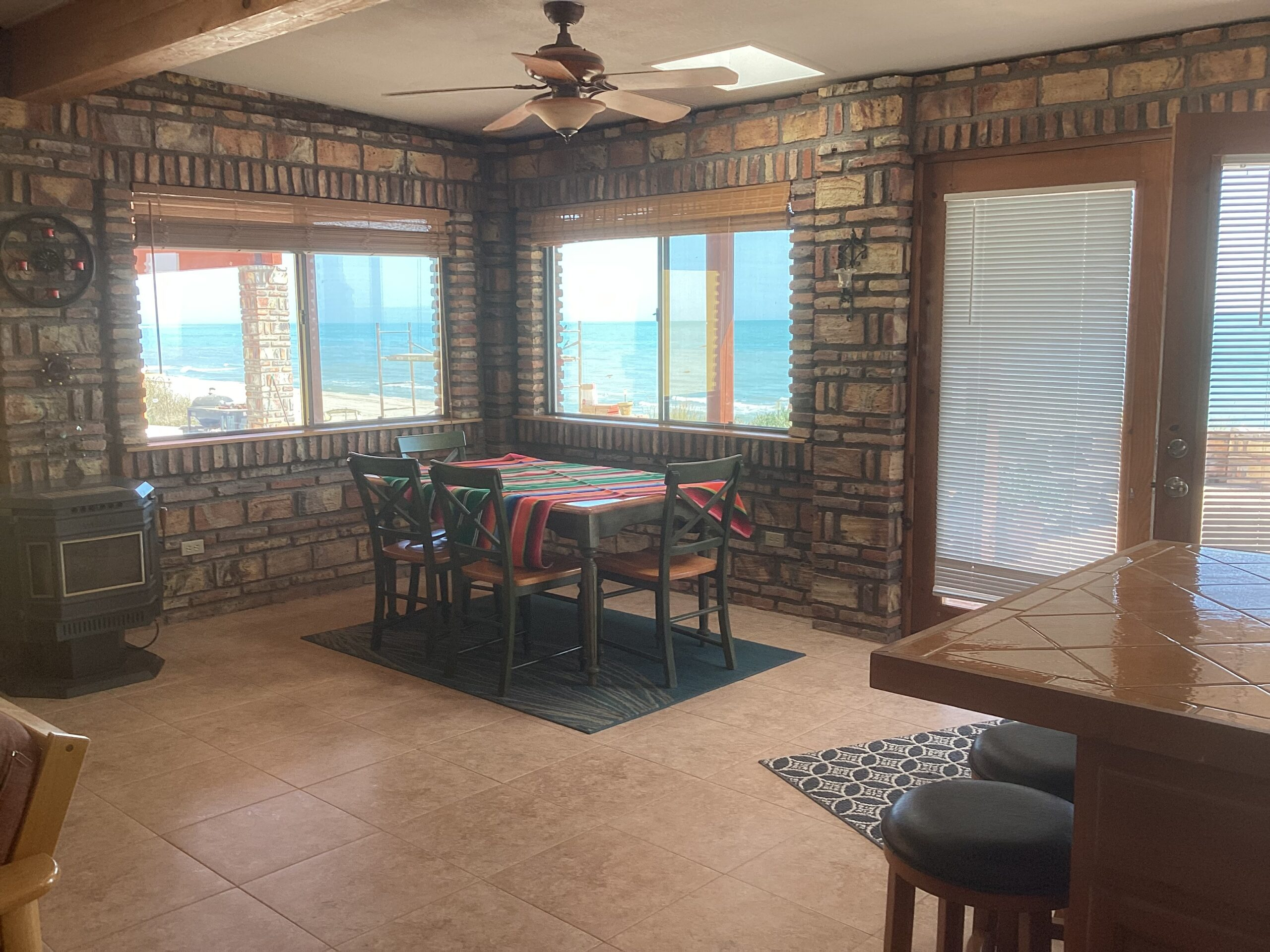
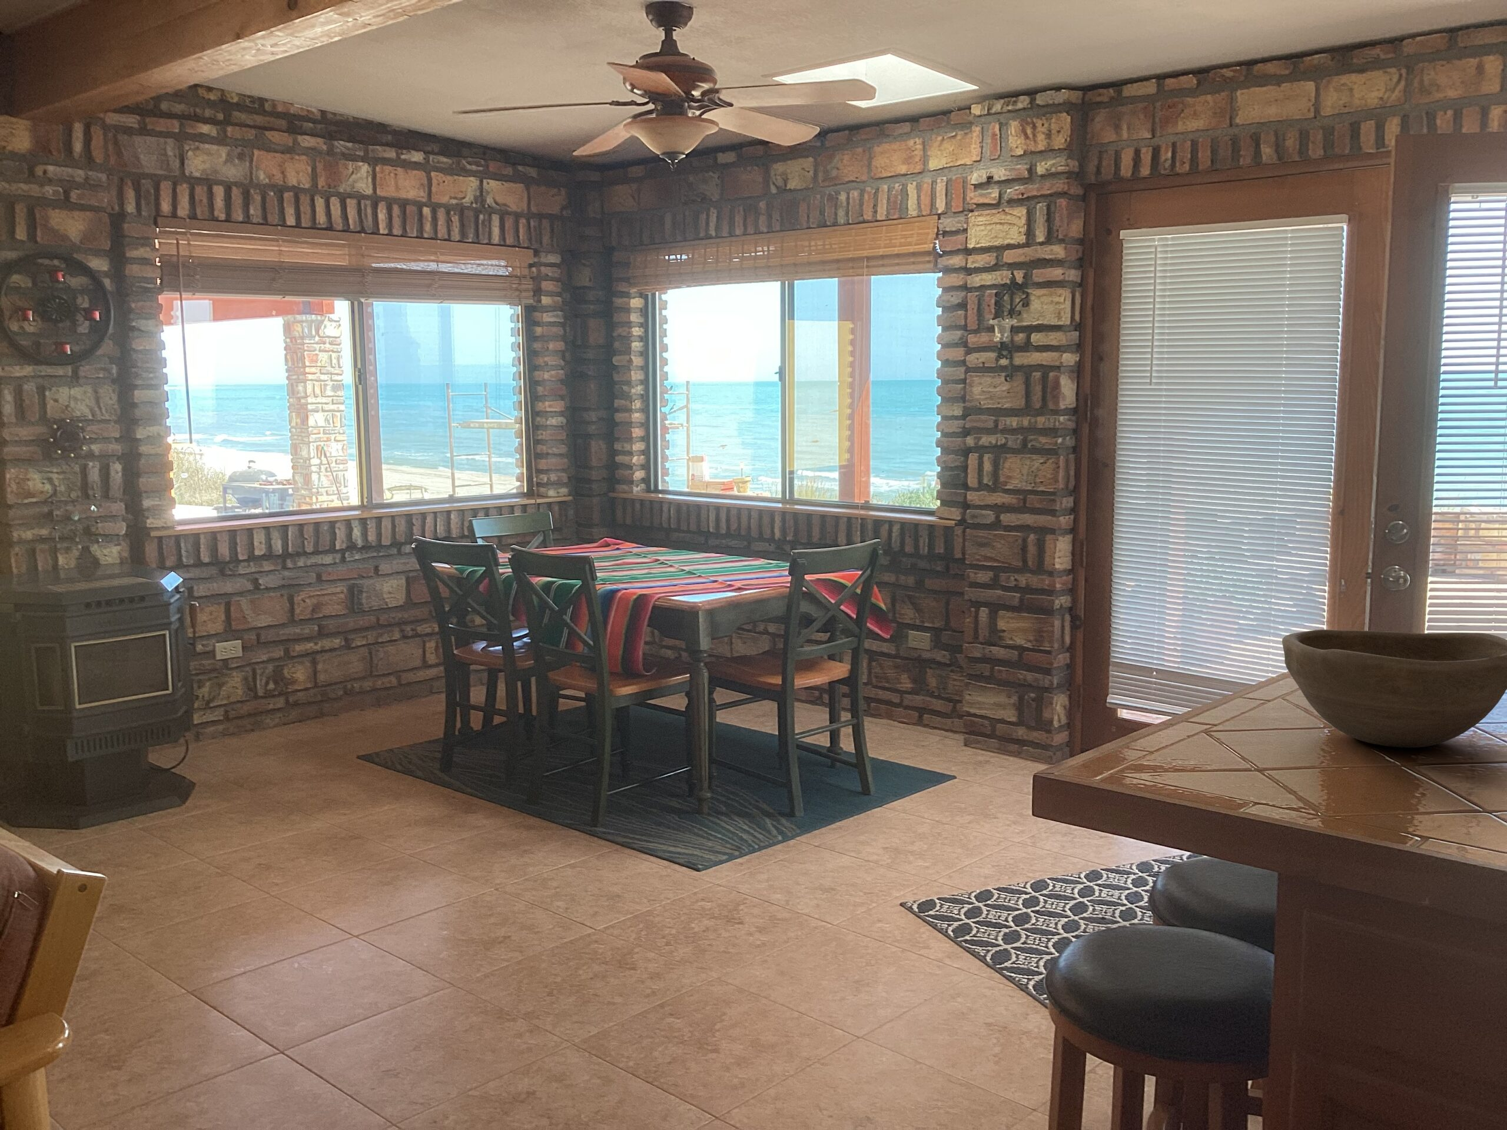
+ bowl (1395, 687)
